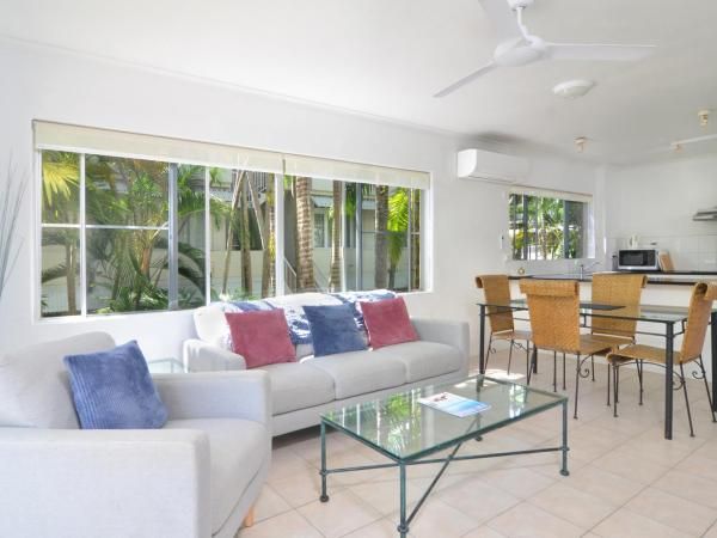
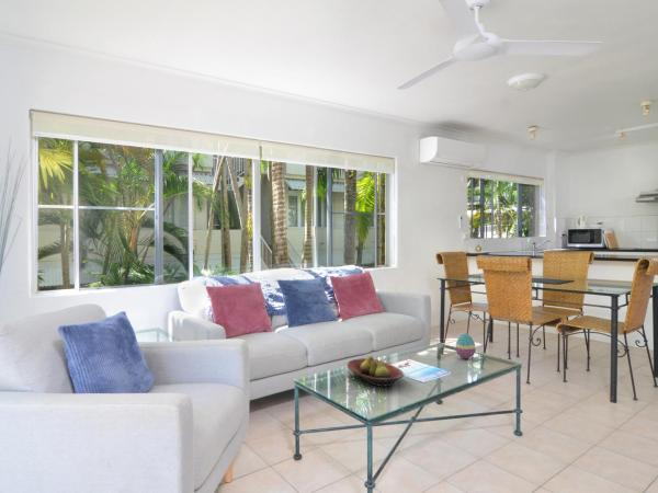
+ fruit bowl (374, 368)
+ decorative egg (465, 345)
